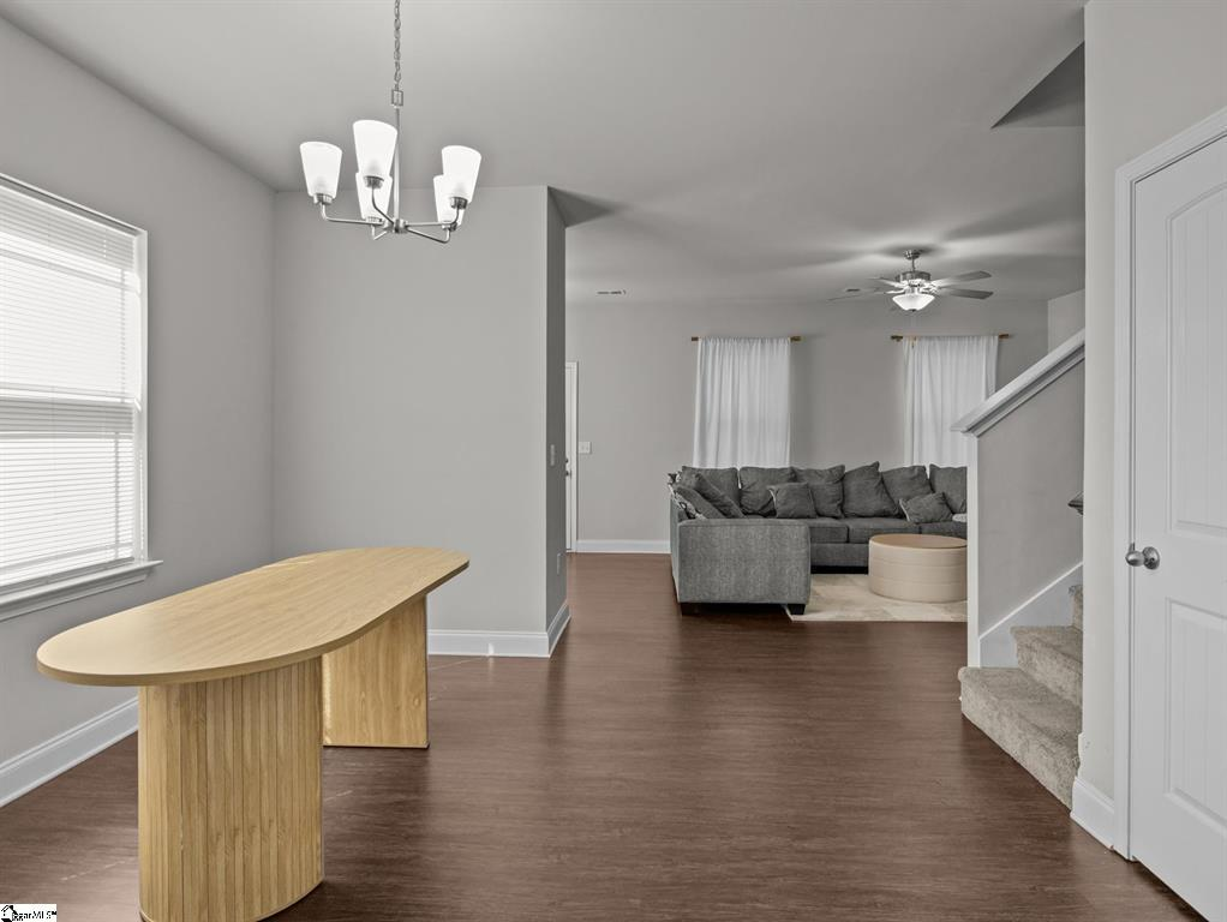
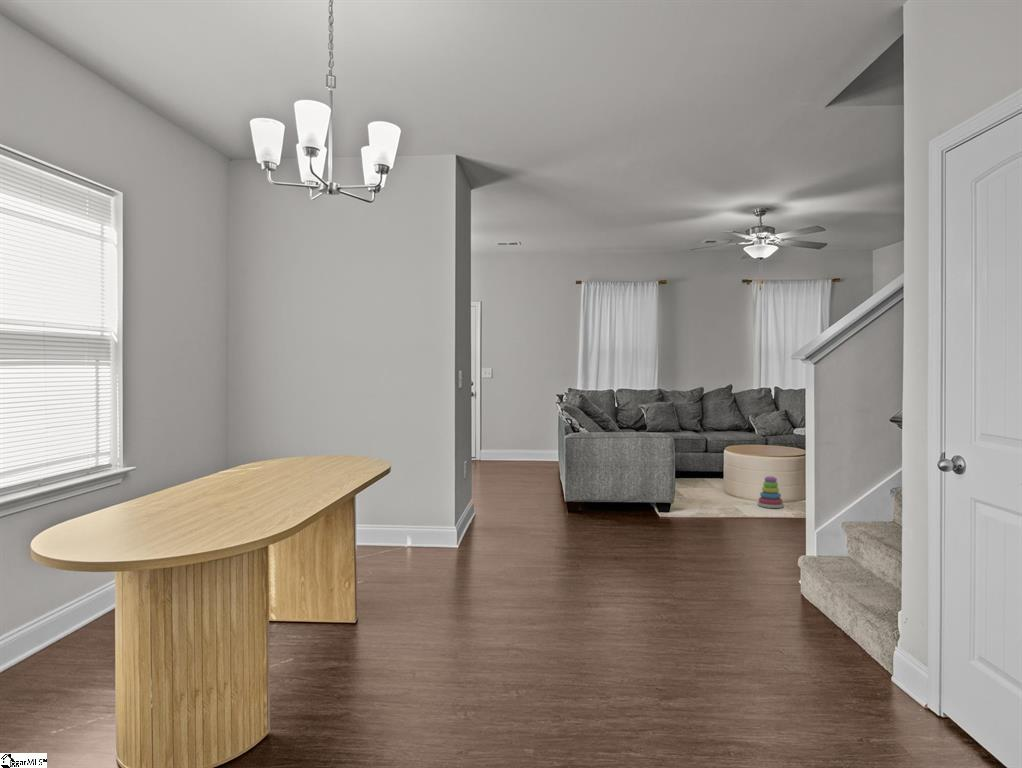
+ stacking toy (770, 490)
